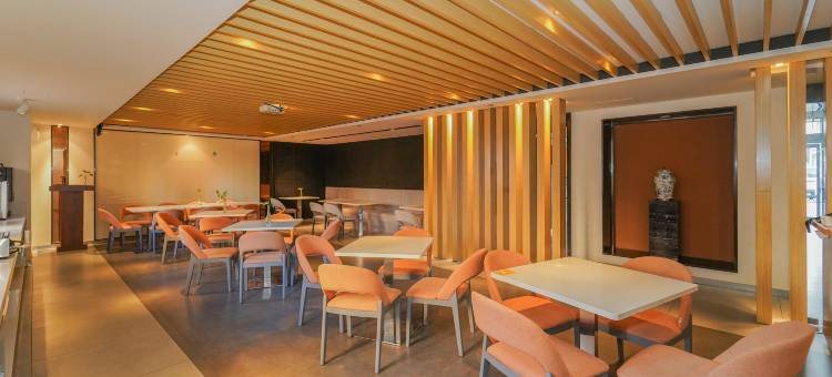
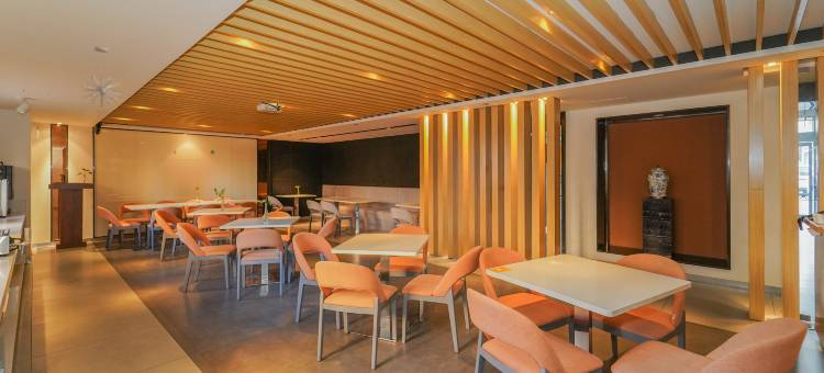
+ pendant light (101, 77)
